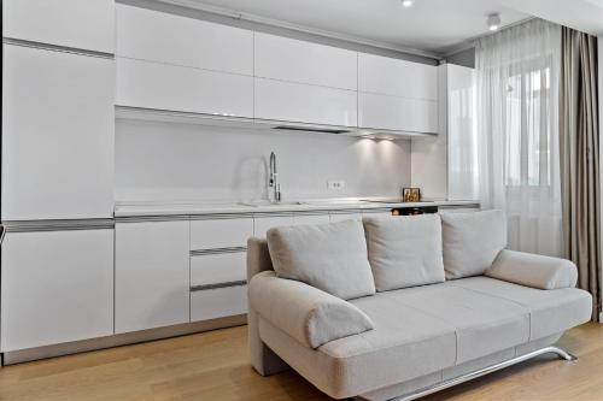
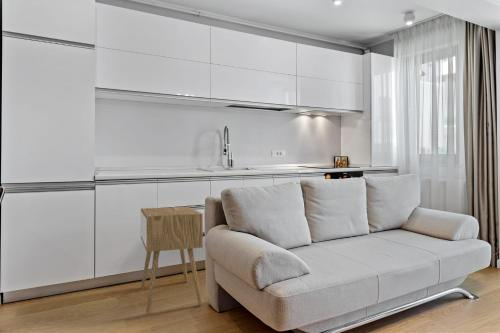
+ nightstand (169, 249)
